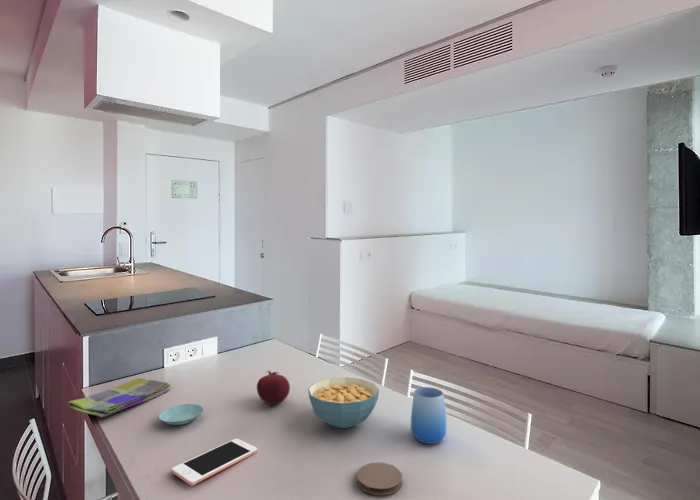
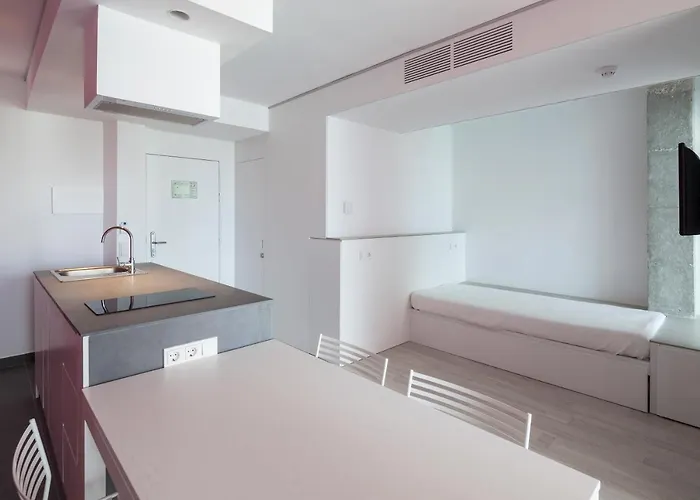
- fruit (273, 387)
- cup (428, 414)
- saucer (181, 415)
- coaster (379, 477)
- dish towel (122, 394)
- cell phone (216, 459)
- cereal bowl (343, 406)
